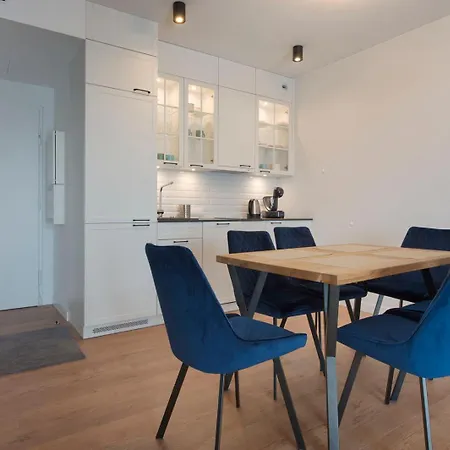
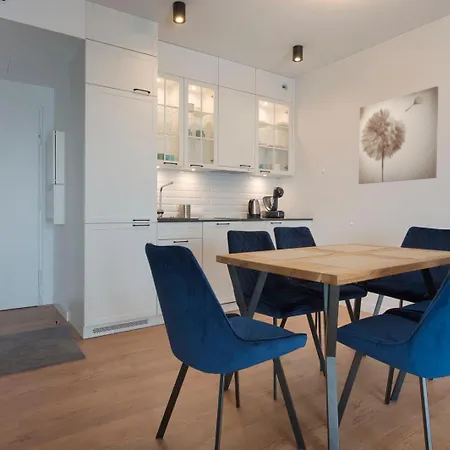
+ wall art (394, 139)
